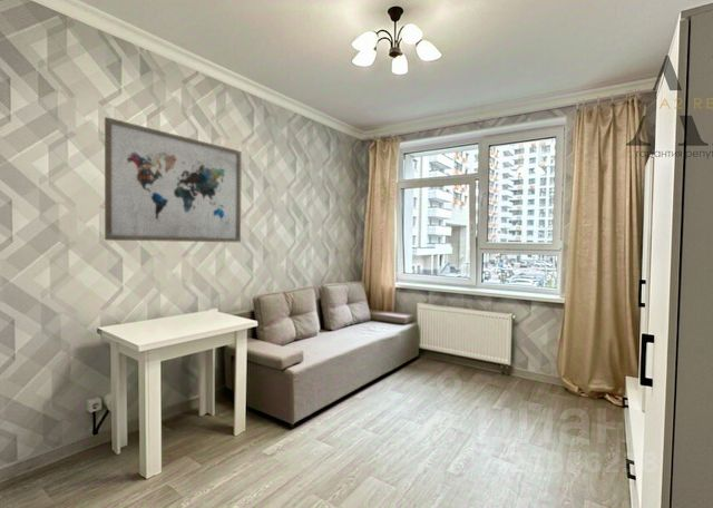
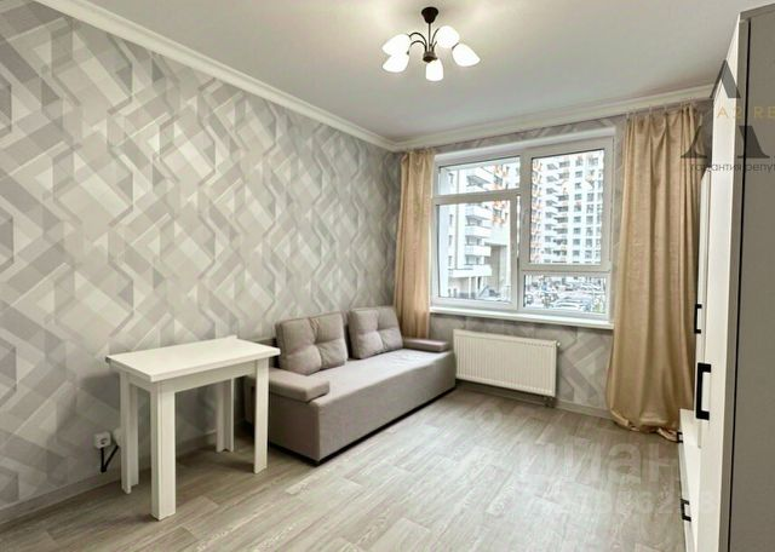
- wall art (183, 189)
